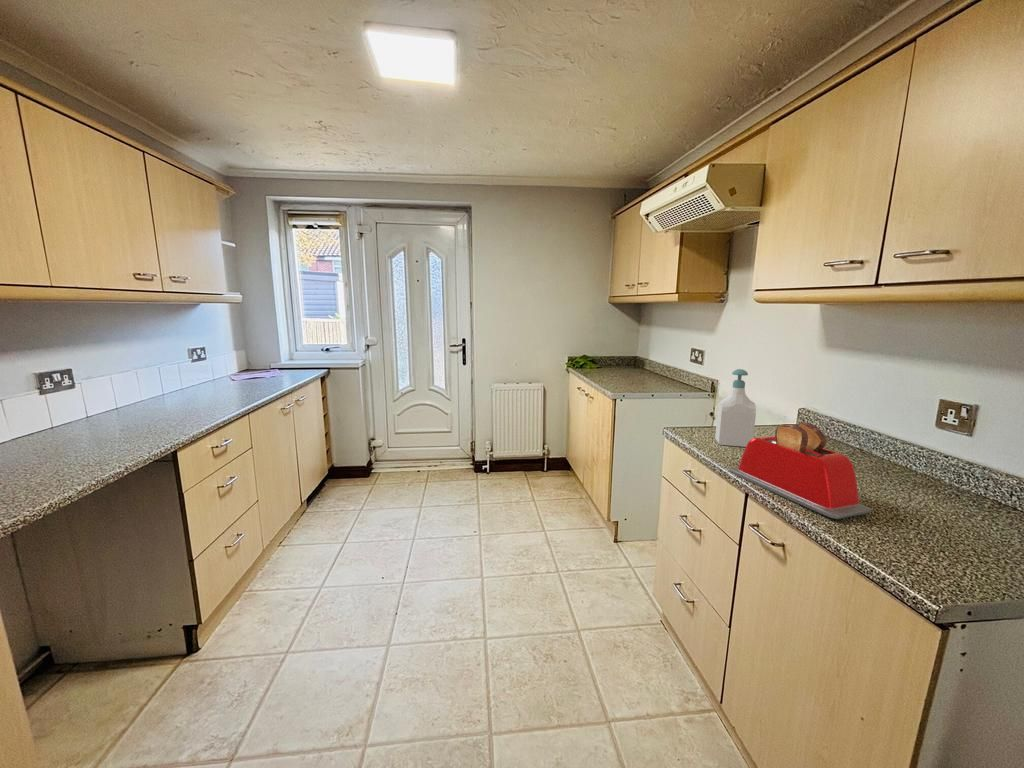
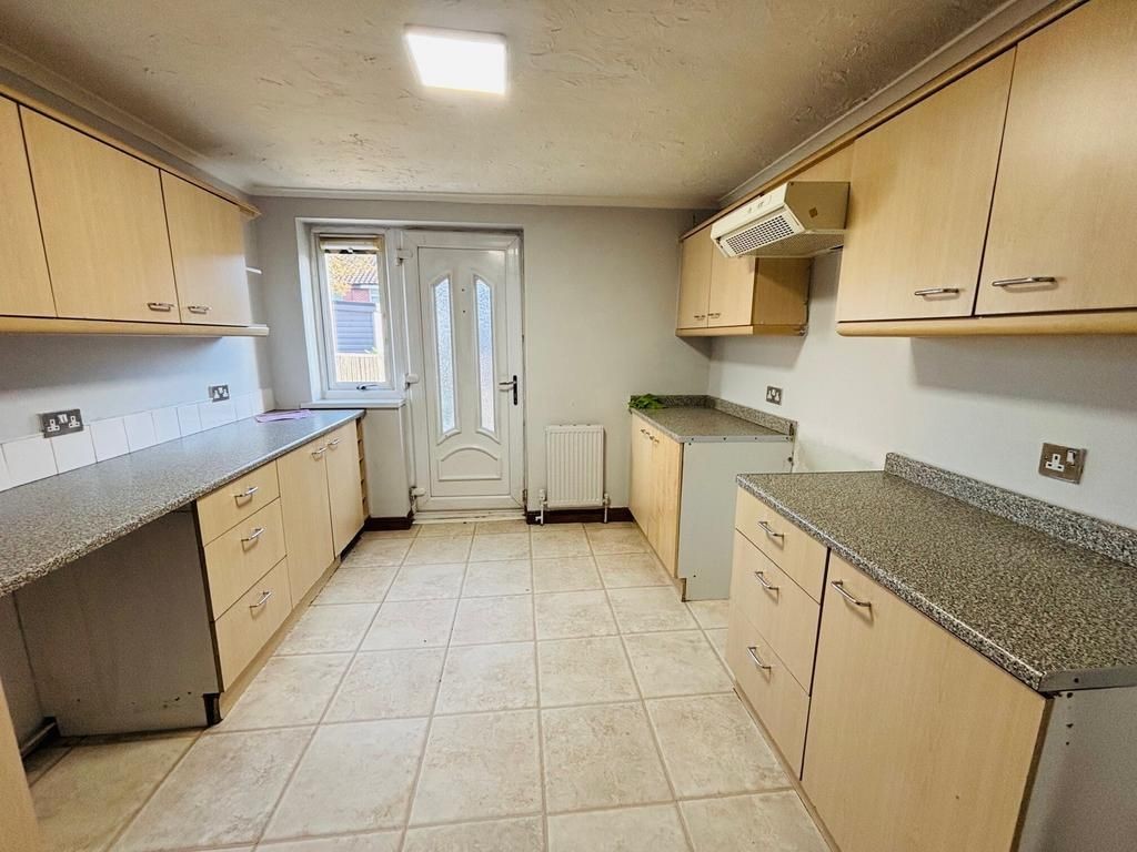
- soap bottle (736, 406)
- toaster (795, 457)
